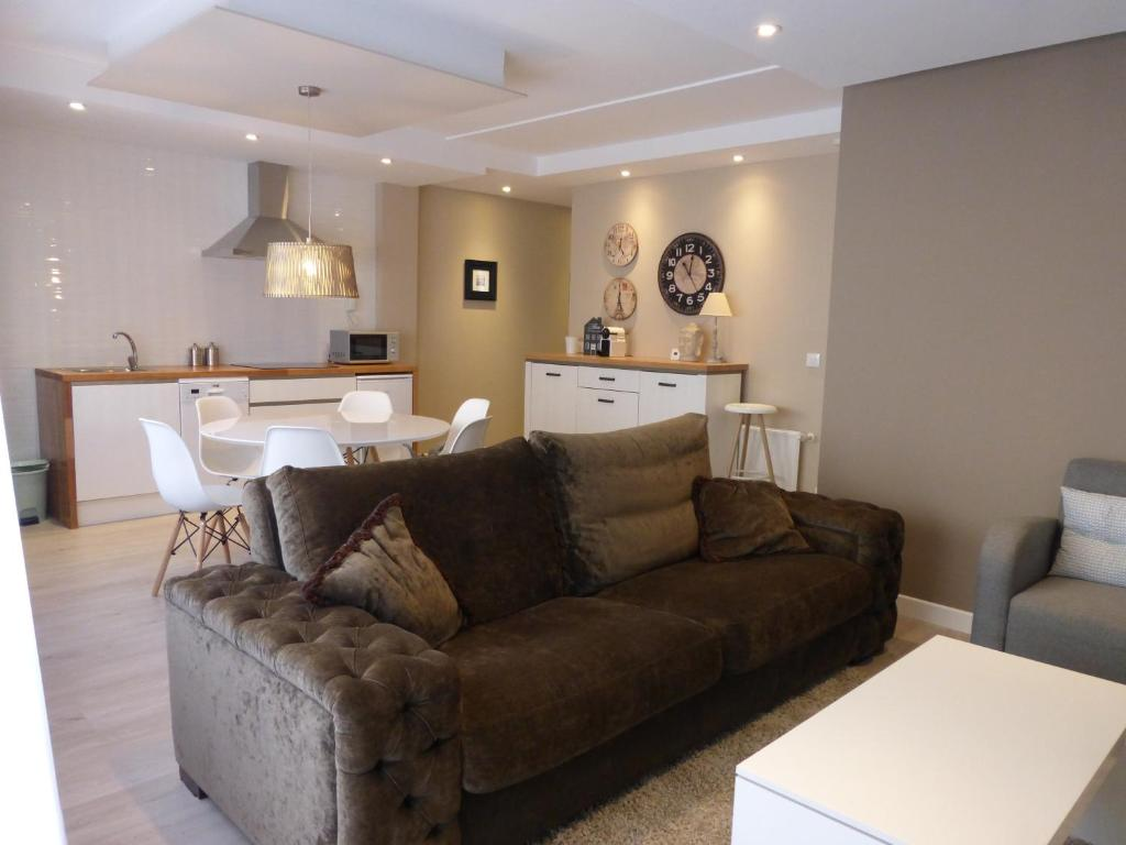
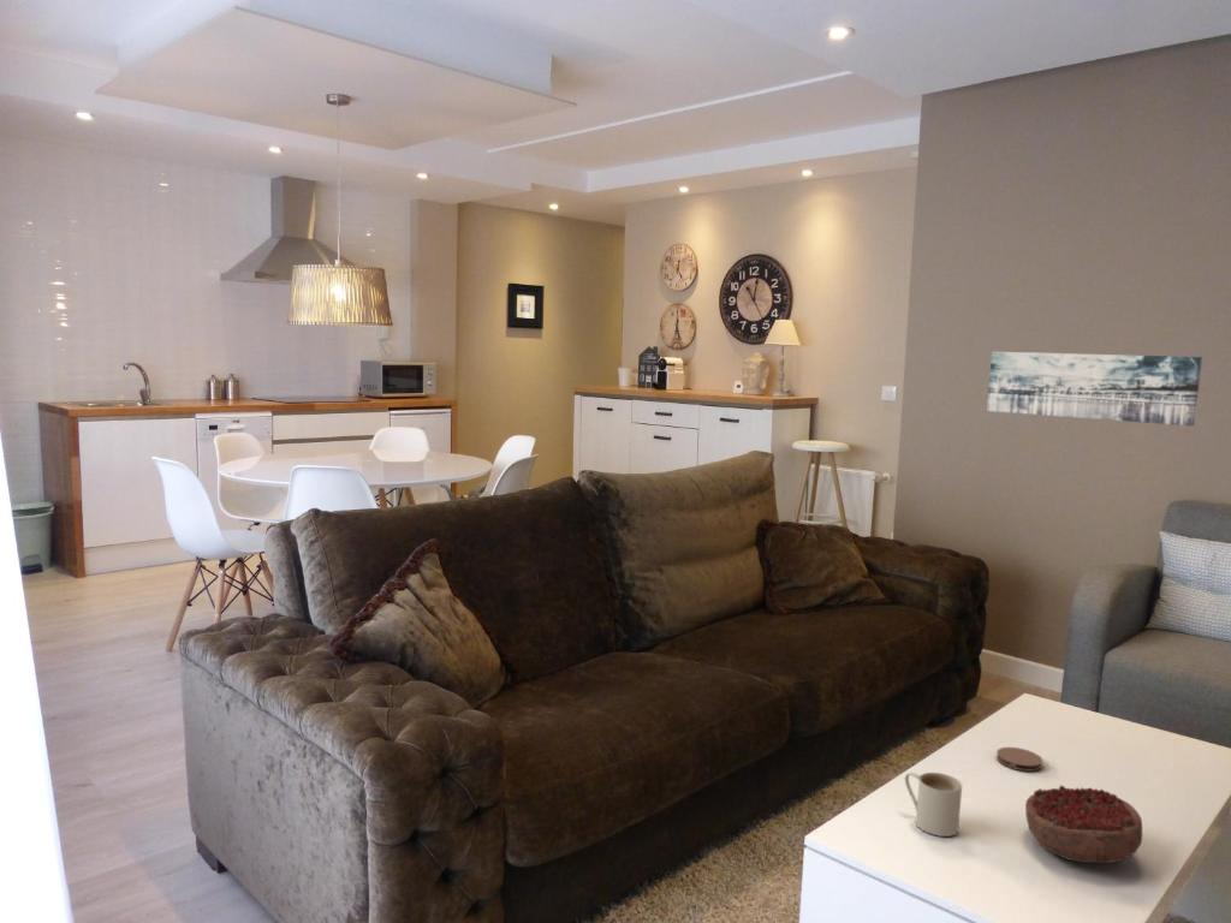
+ wall art (1086, 386)
+ coaster (1018, 758)
+ decorative bowl (1081, 823)
+ mug (929, 799)
